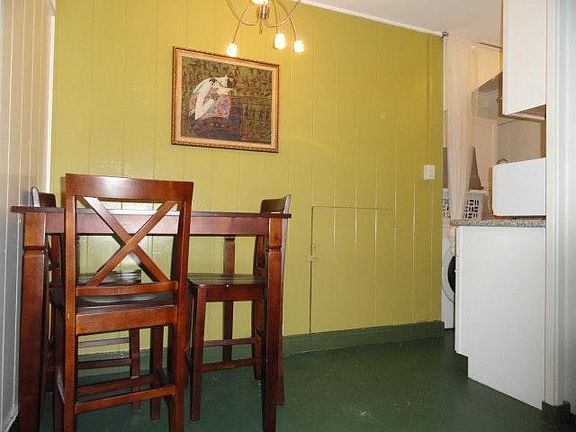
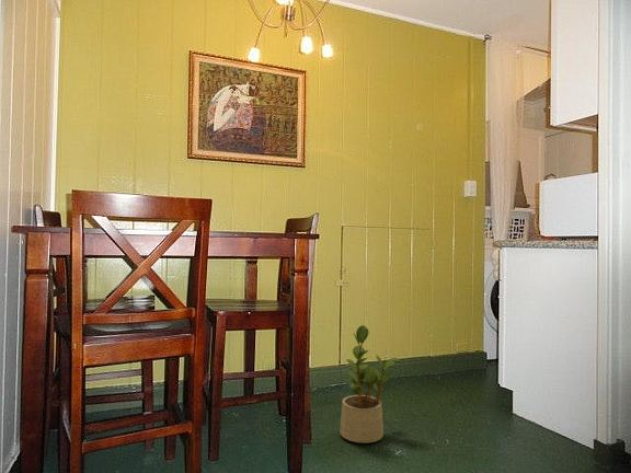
+ potted plant (368, 379)
